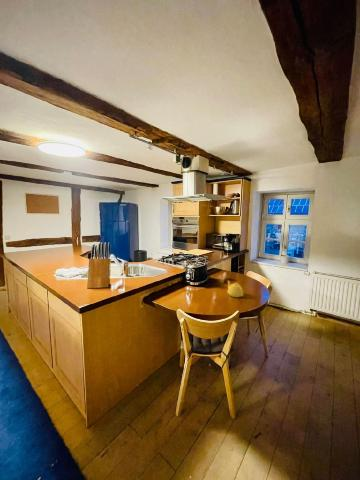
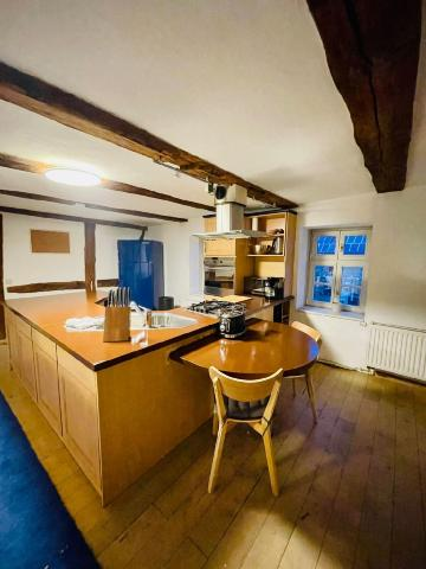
- teapot (234, 288)
